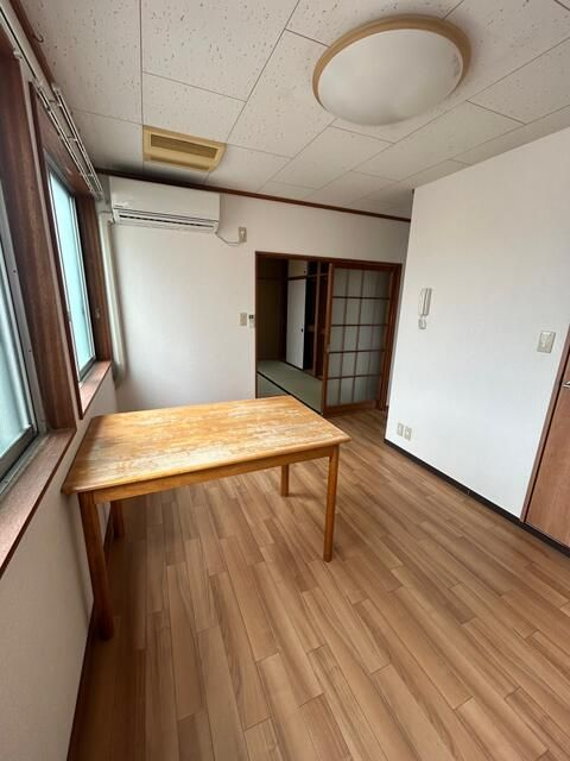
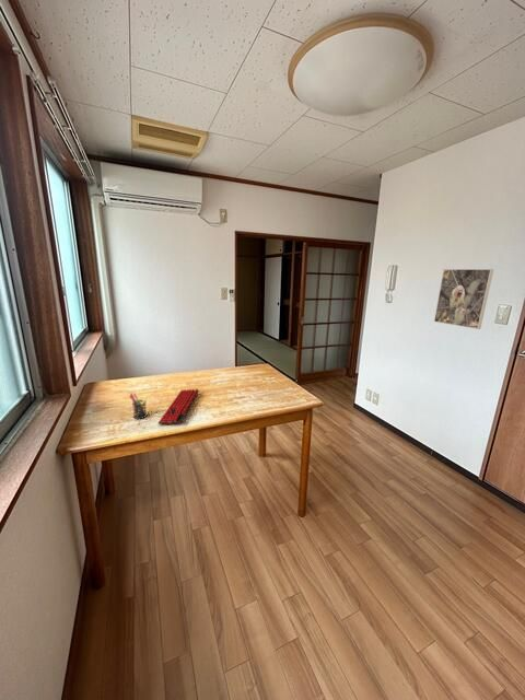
+ keyboard (180, 404)
+ pen holder (138, 405)
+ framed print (460, 298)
